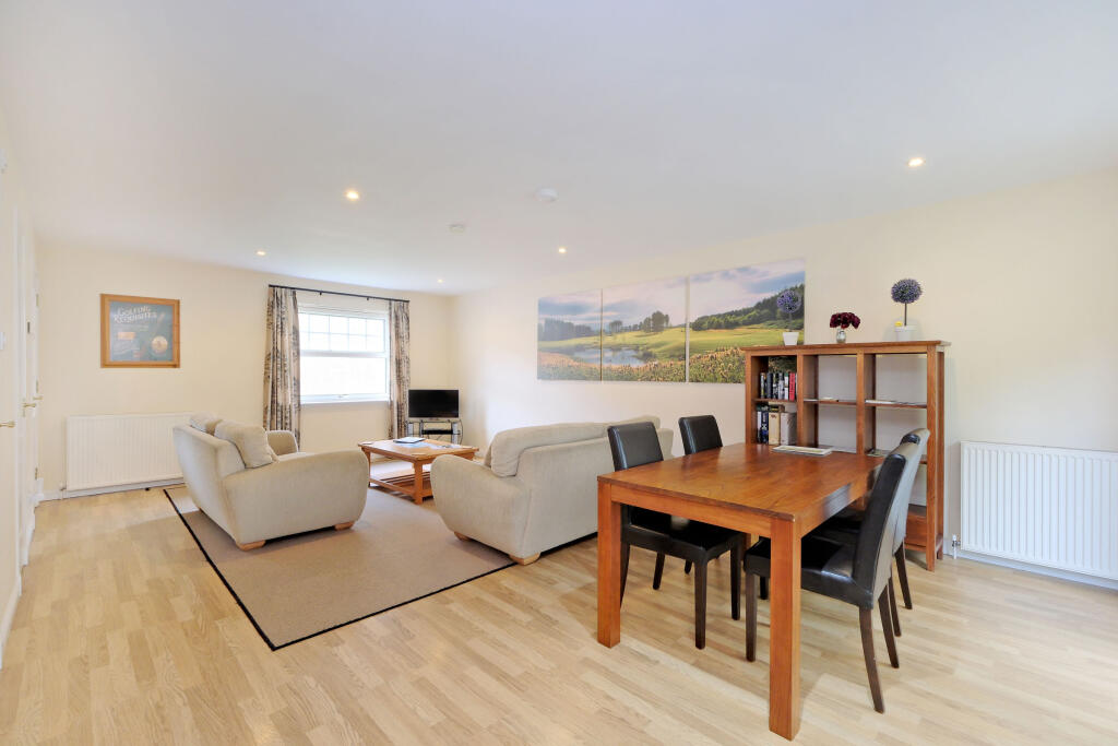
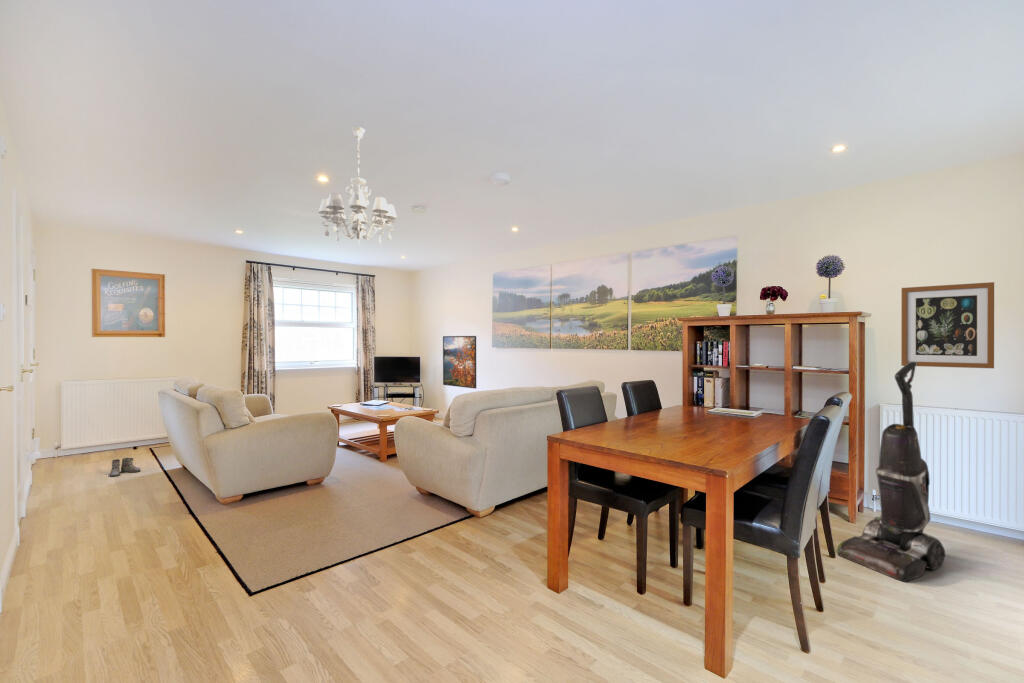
+ vacuum cleaner (892, 460)
+ chandelier (358, 183)
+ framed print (459, 361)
+ boots (122, 466)
+ wall art (945, 326)
